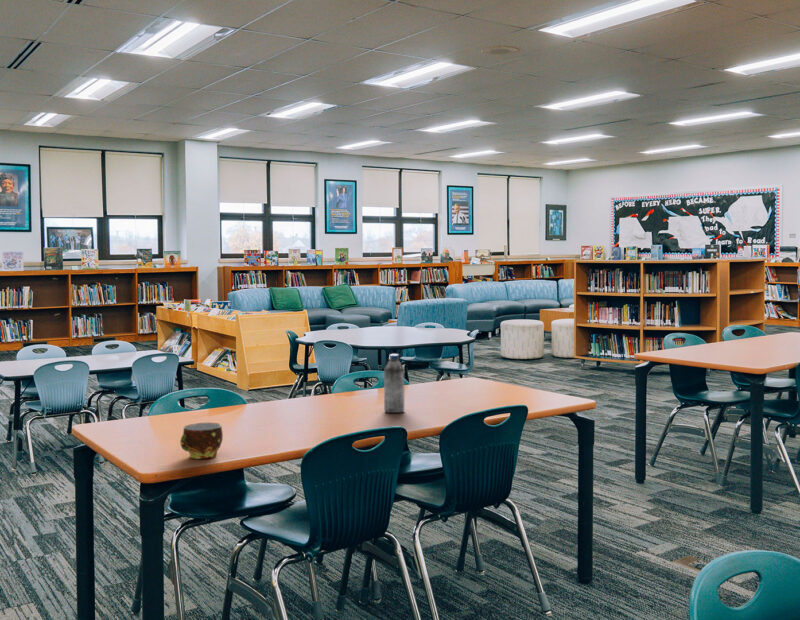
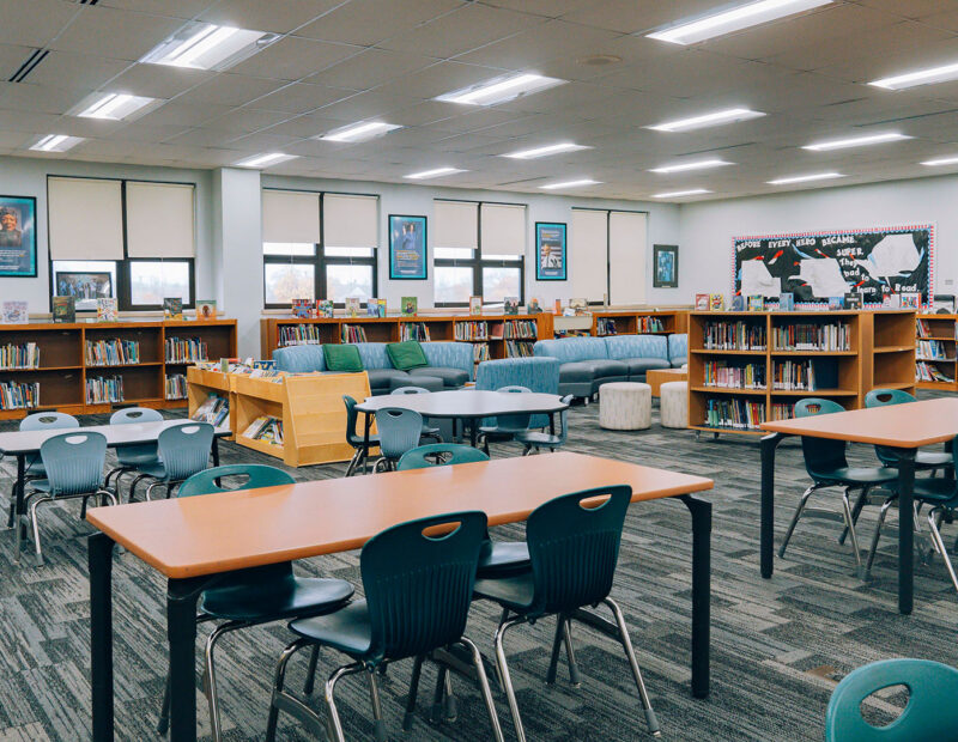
- cup (202, 441)
- water bottle (394, 382)
